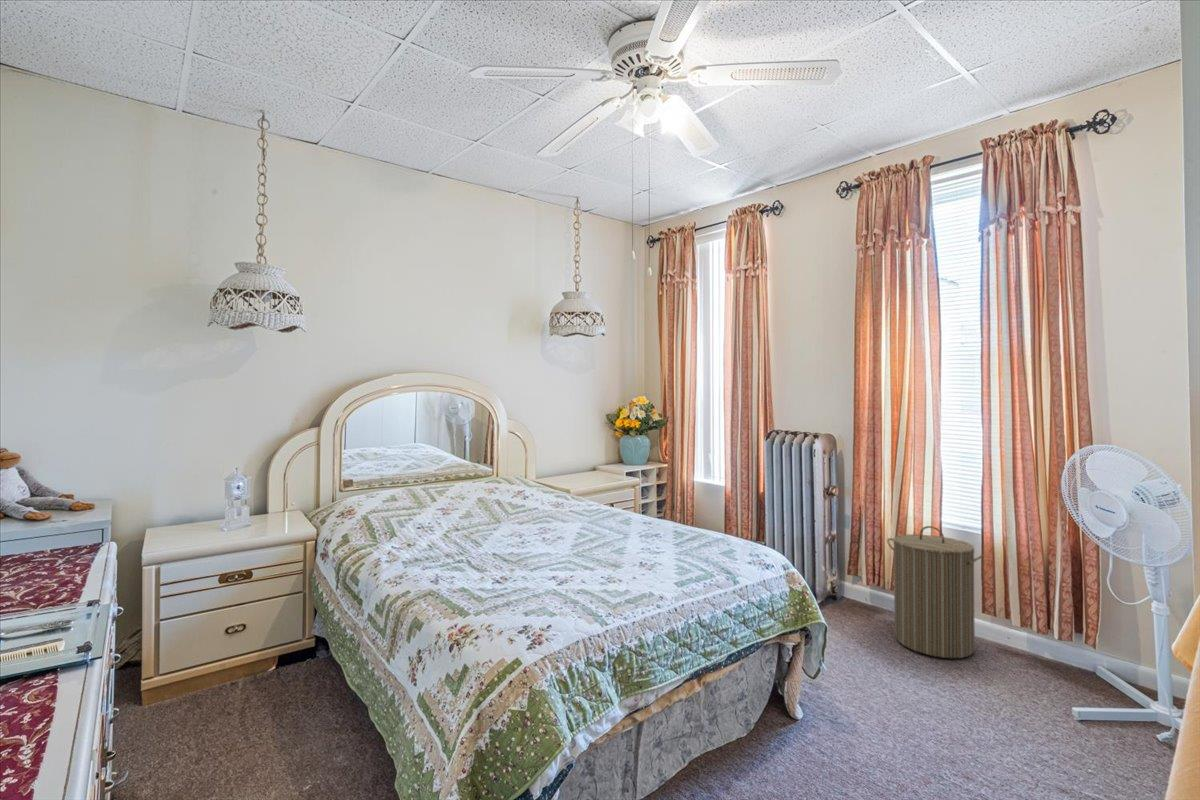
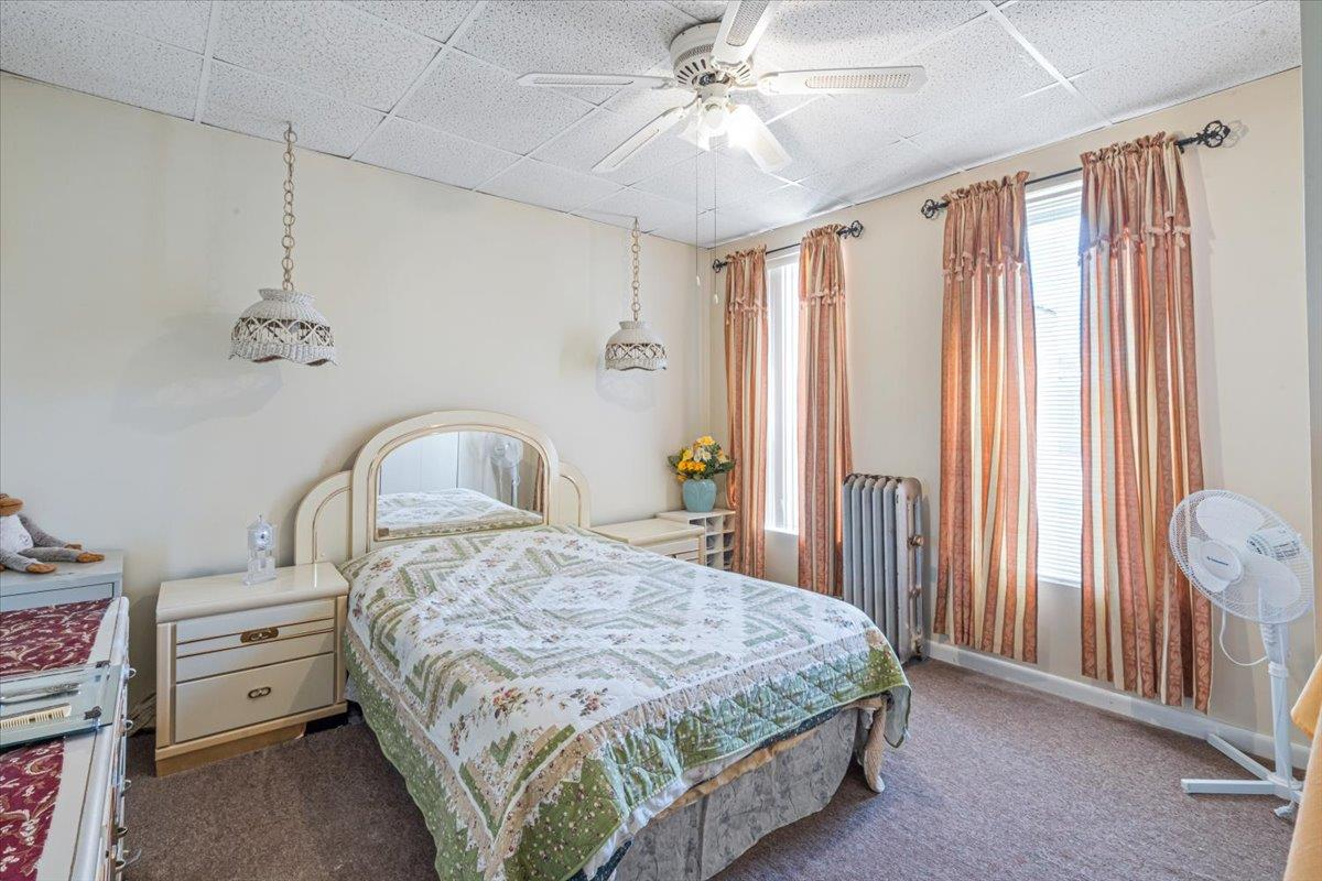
- laundry hamper (932, 584)
